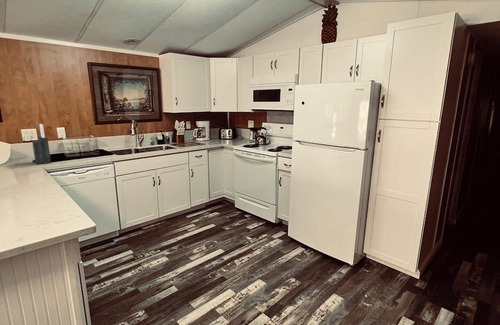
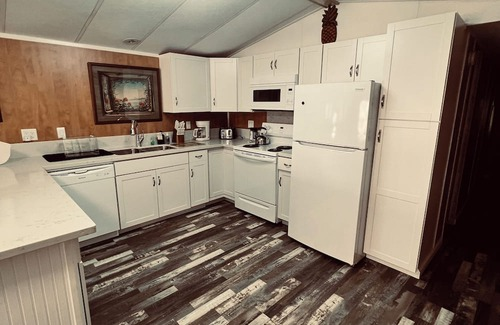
- knife block (38, 143)
